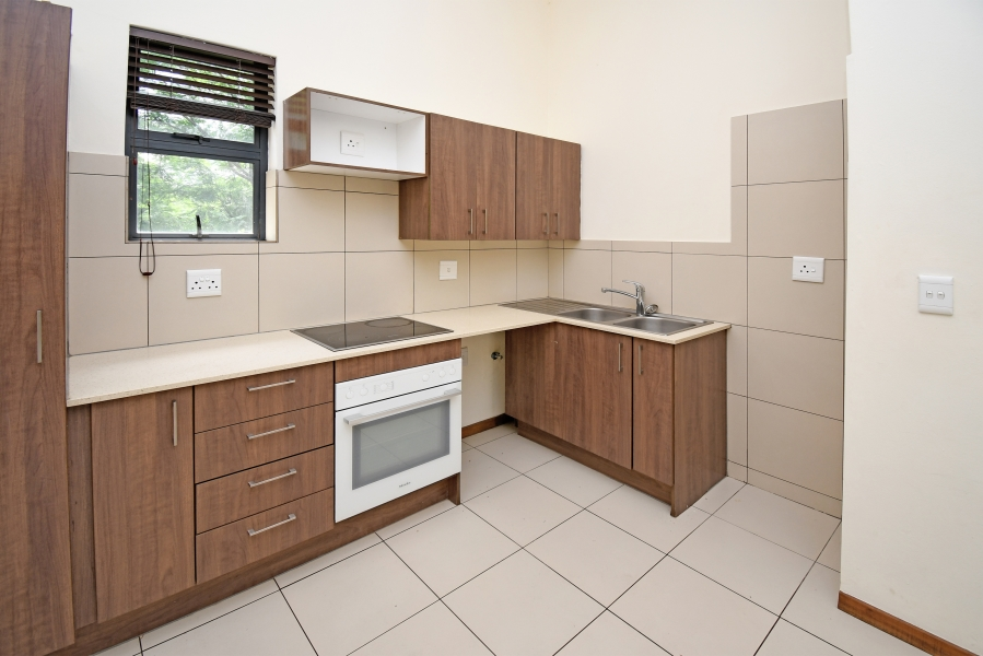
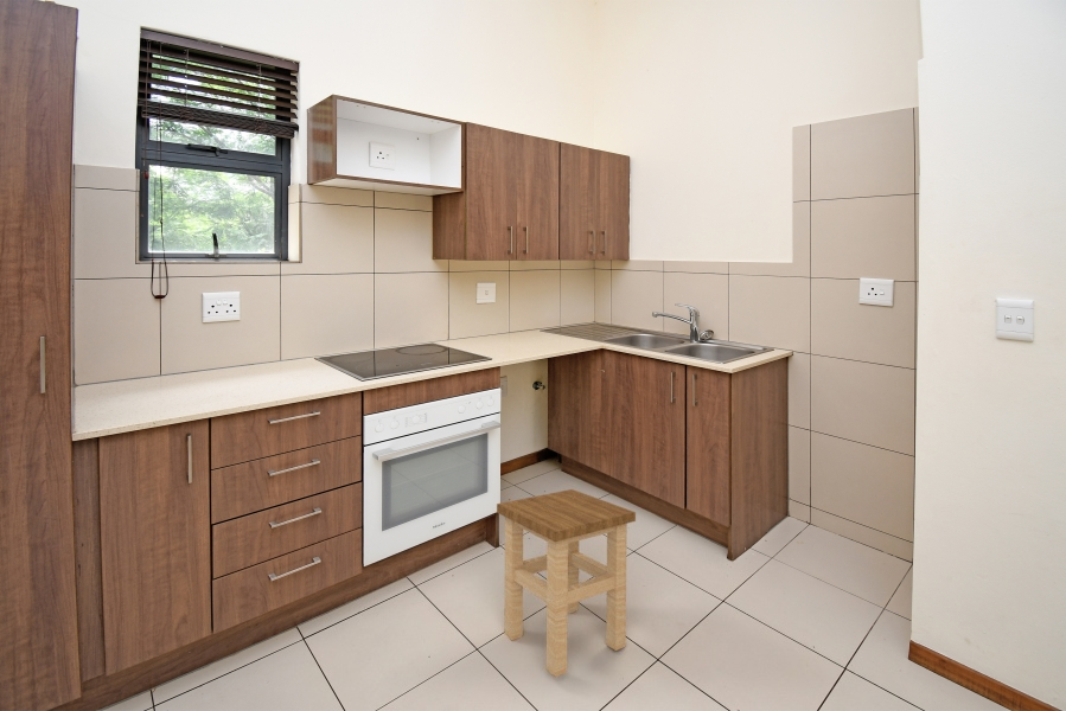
+ stool (563, 574)
